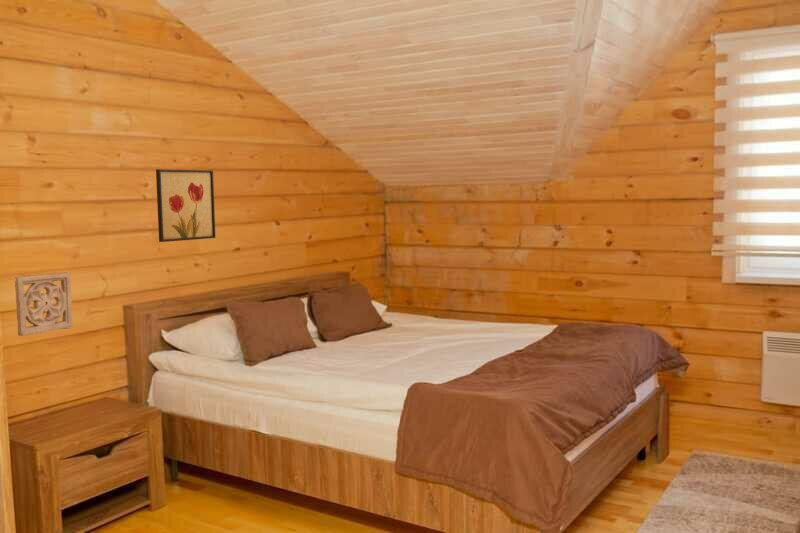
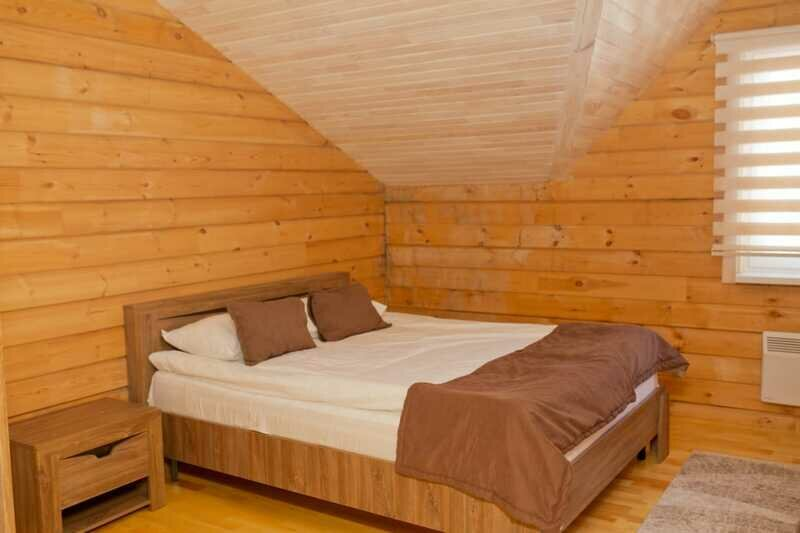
- wall ornament (44, 303)
- wall art (185, 205)
